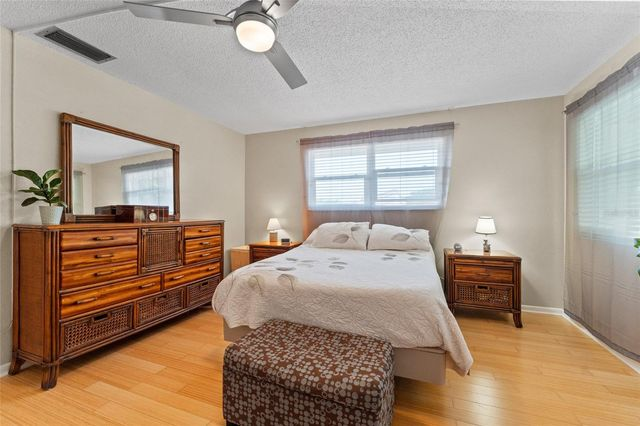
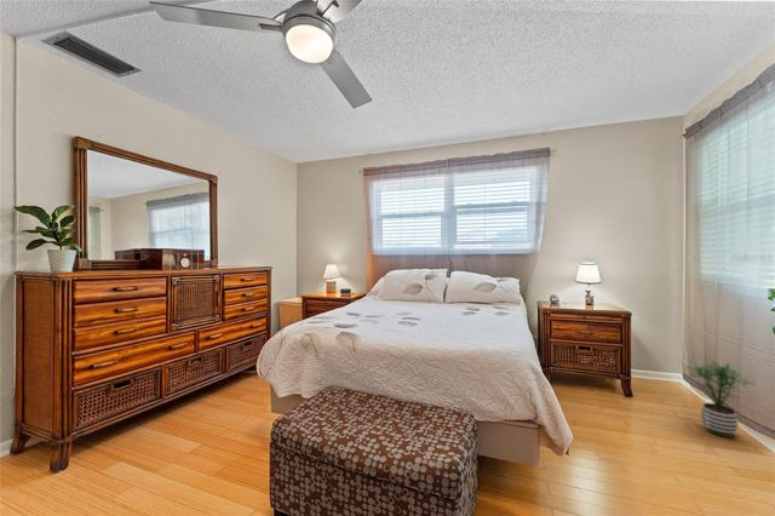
+ potted plant (717, 395)
